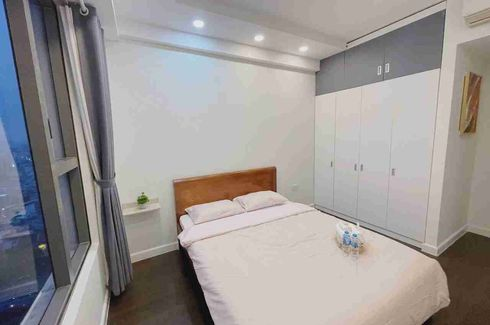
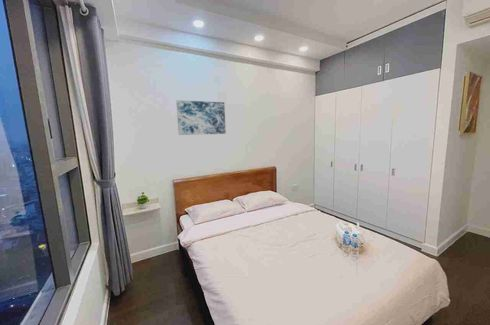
+ wall art (202, 118)
